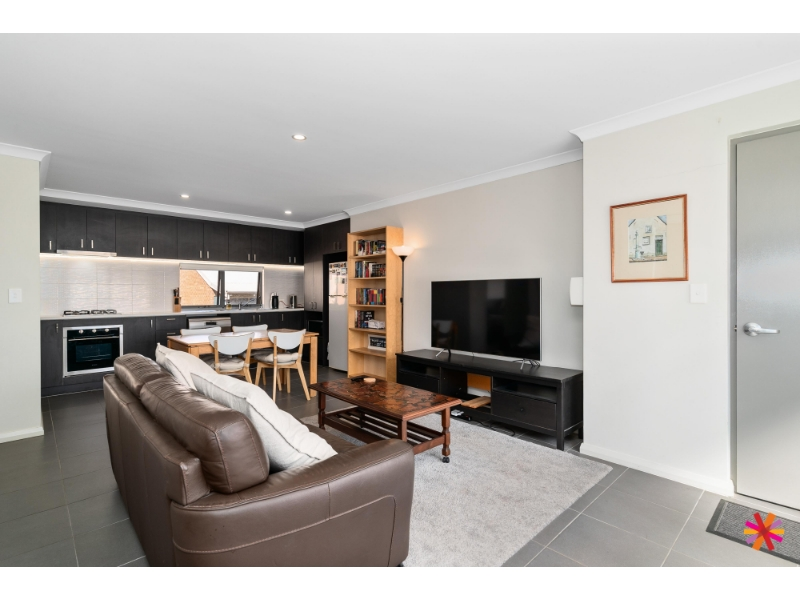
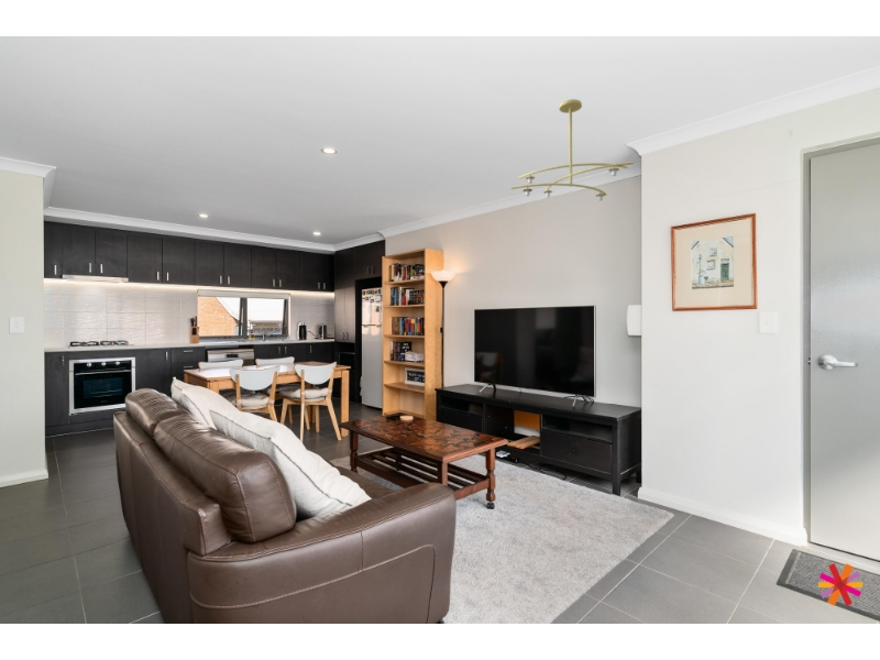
+ ceiling light fixture (570, 155)
